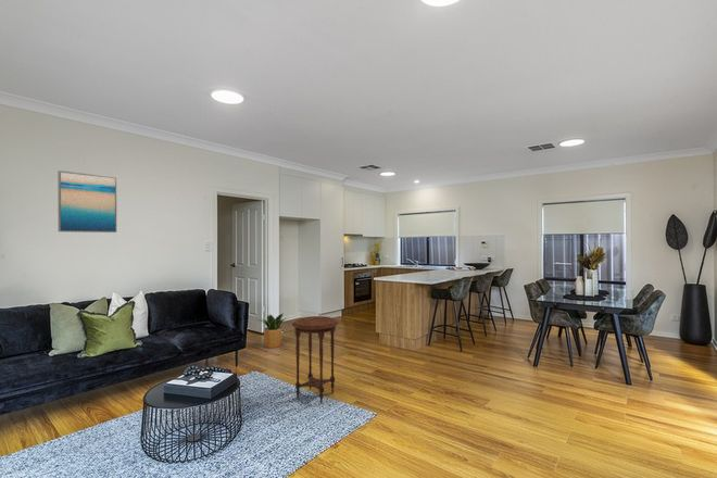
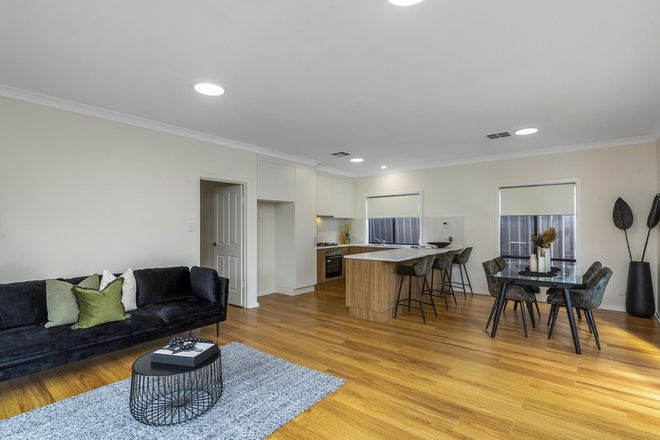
- side table (311, 357)
- potted plant (272, 330)
- wall art (88, 203)
